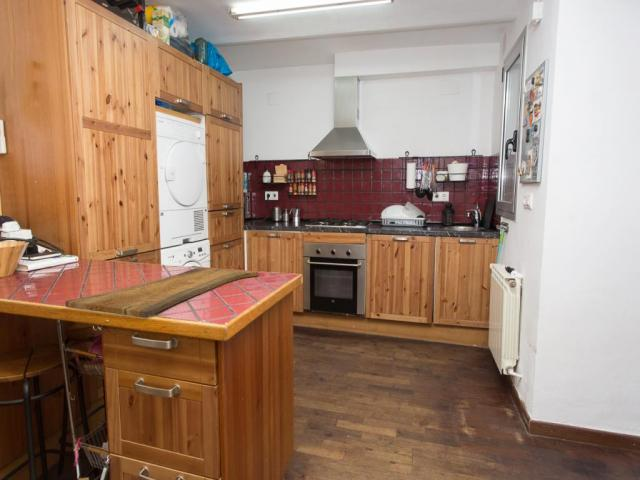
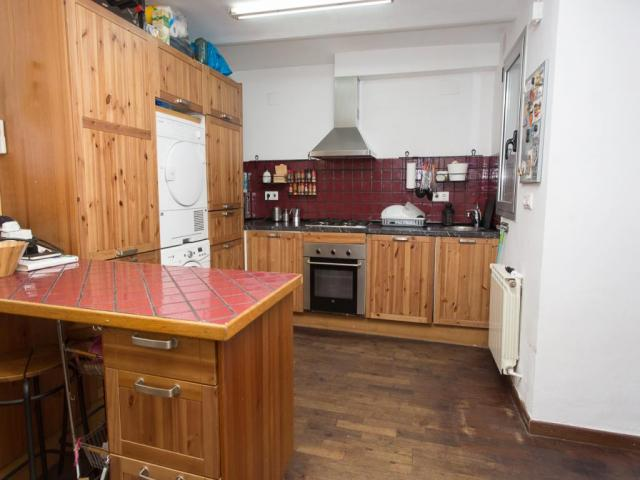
- cutting board (177, 286)
